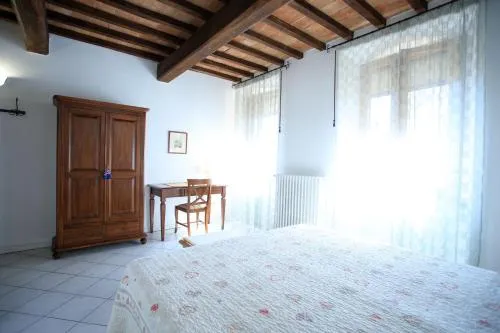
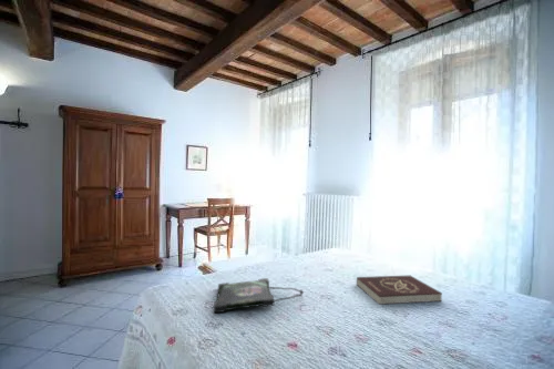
+ photo frame (260, 293)
+ book (396, 288)
